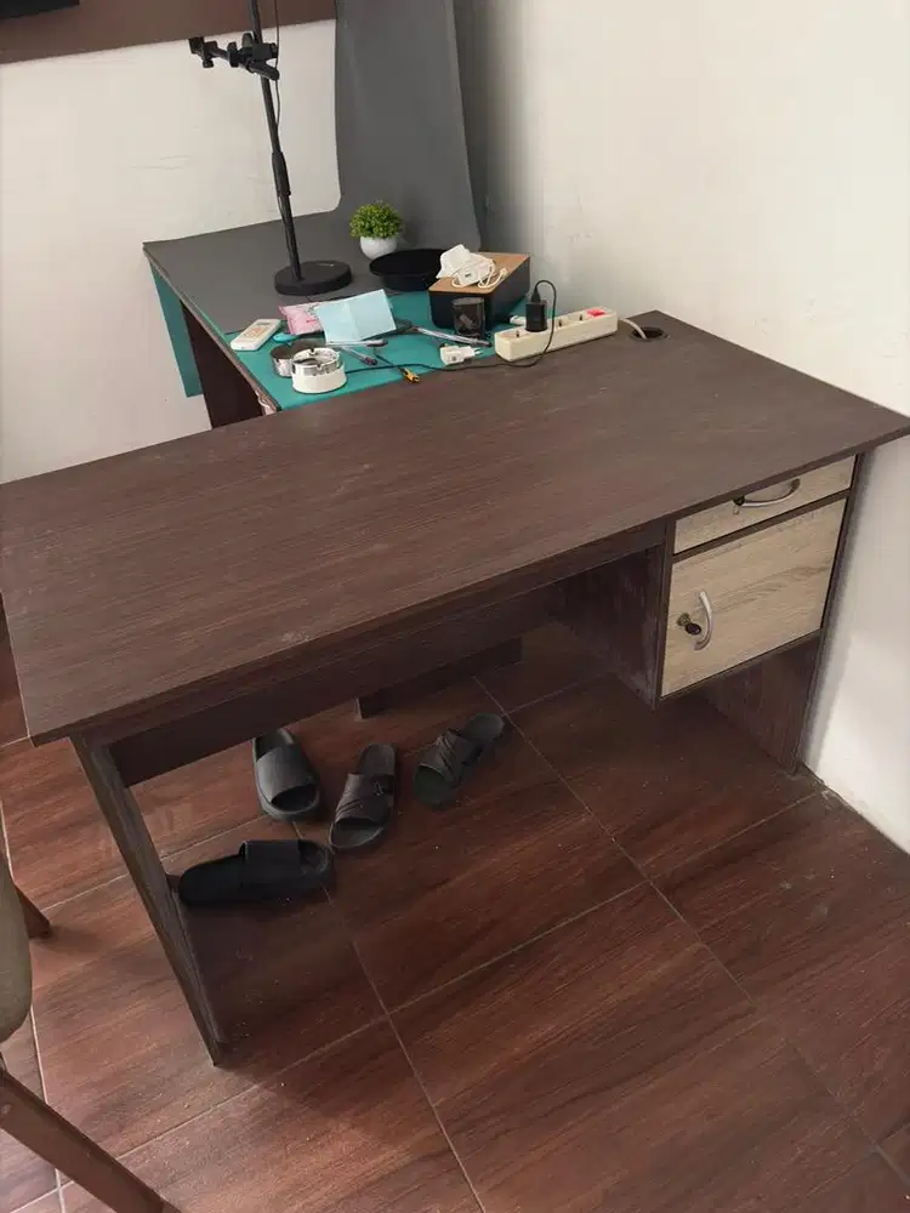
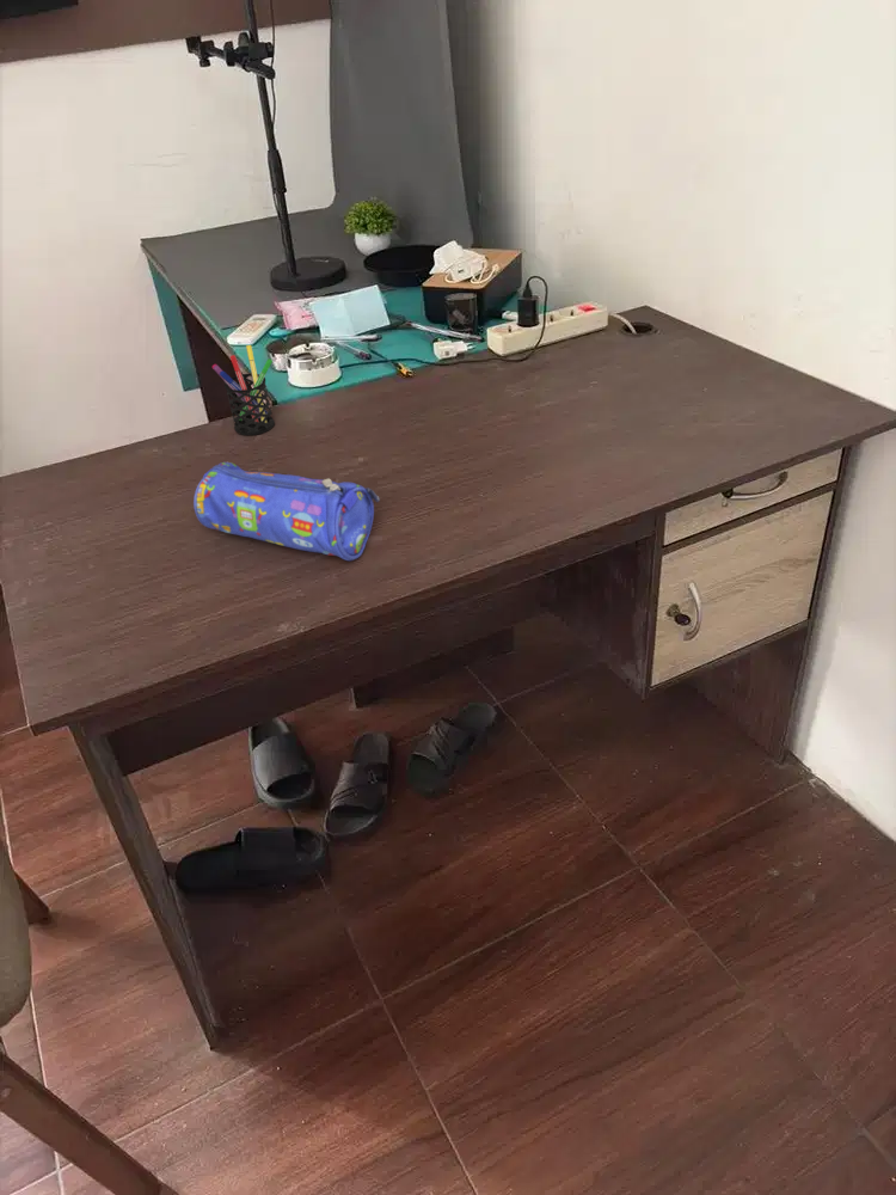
+ pen holder (250, 388)
+ pencil case (284, 507)
